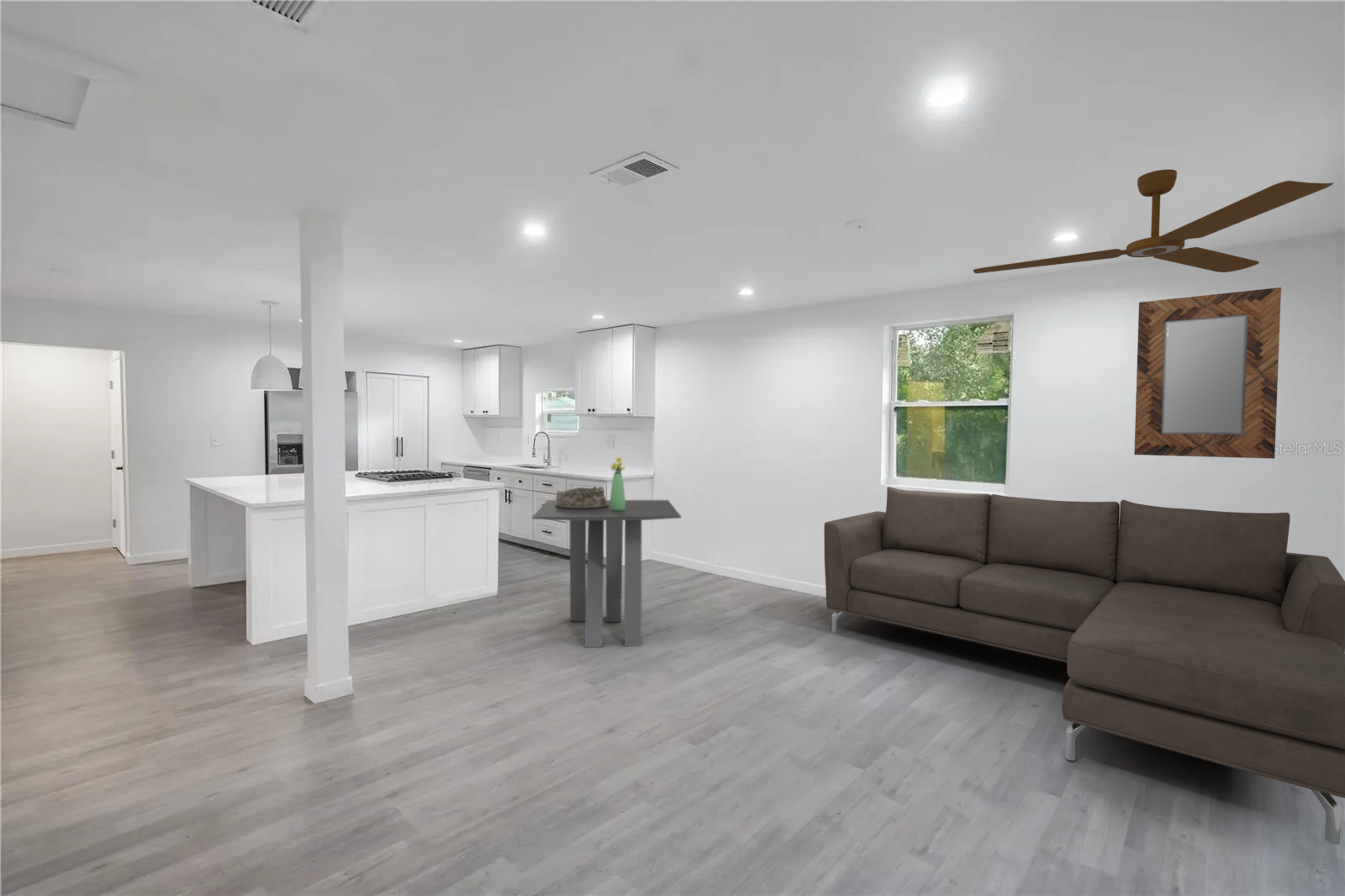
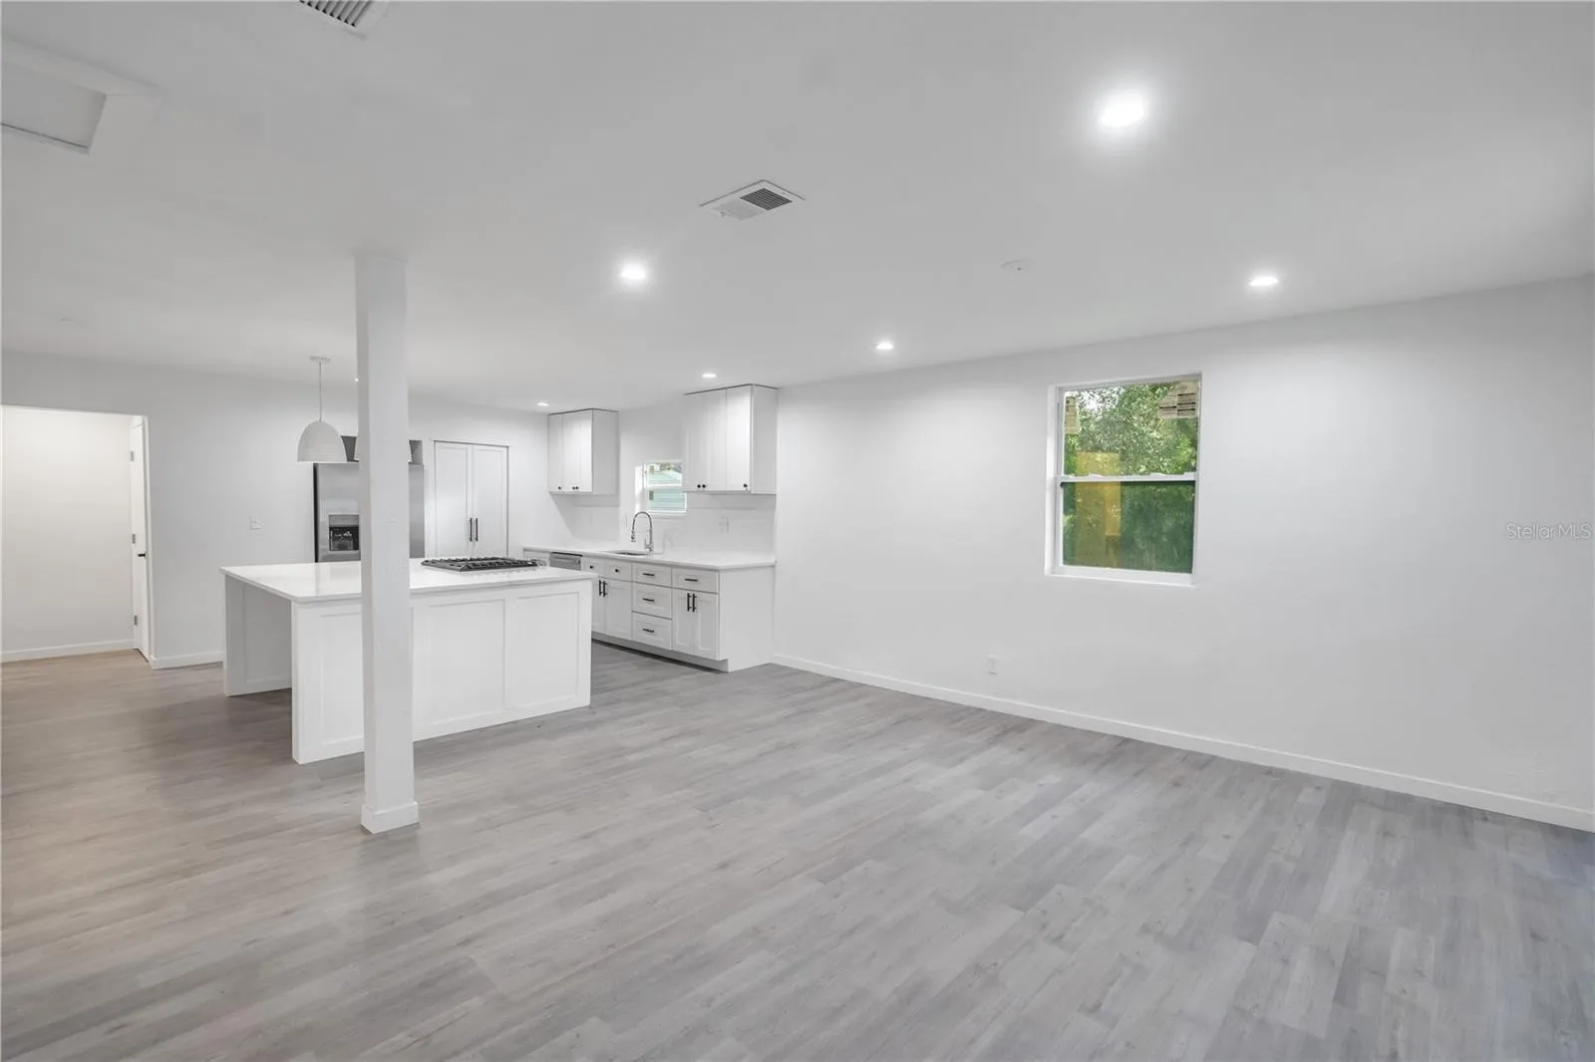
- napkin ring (583, 497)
- bouquet (617, 483)
- ceiling fan (1129, 244)
- sofa (1022, 591)
- dining table (607, 569)
- home mirror (1203, 376)
